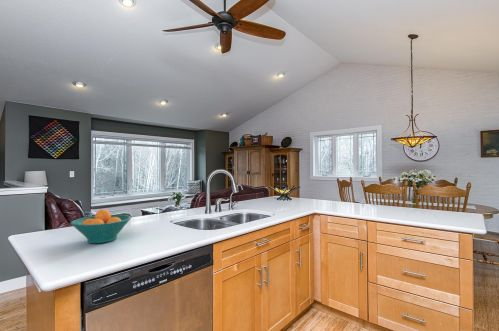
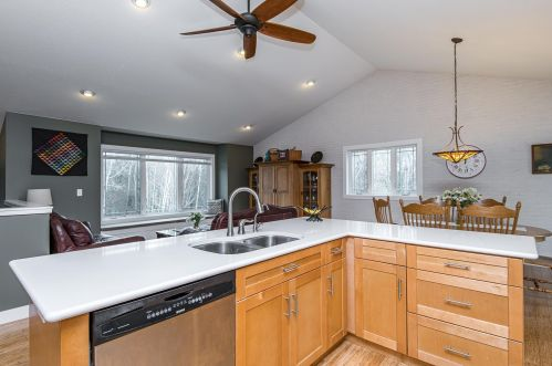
- fruit bowl (102, 224)
